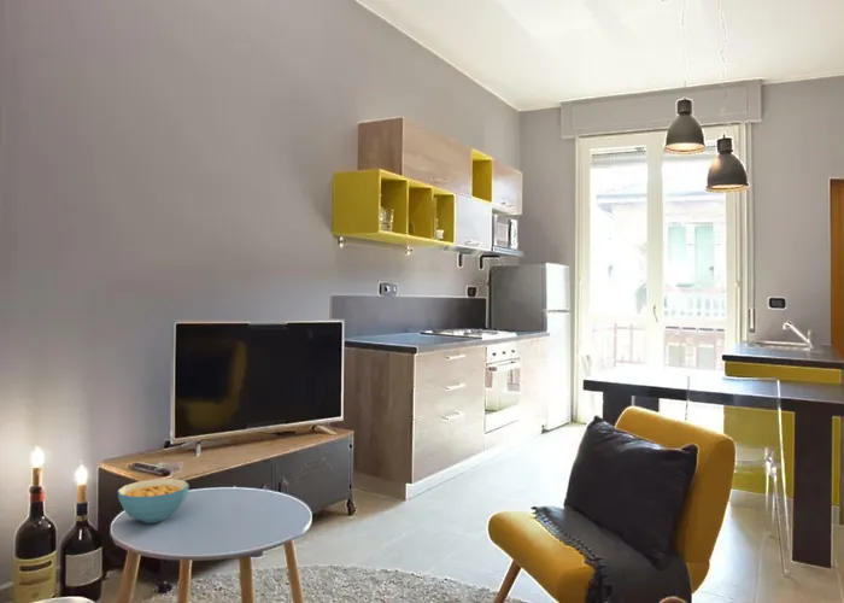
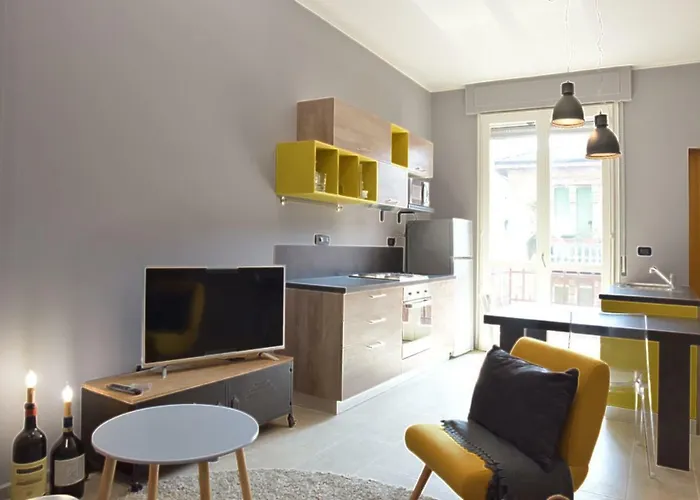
- cereal bowl (153, 503)
